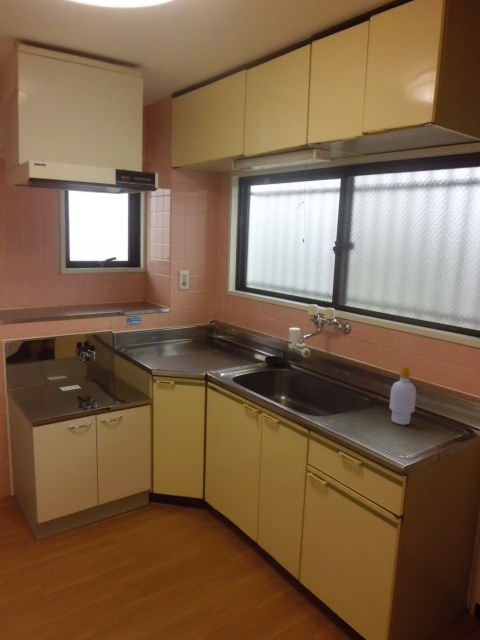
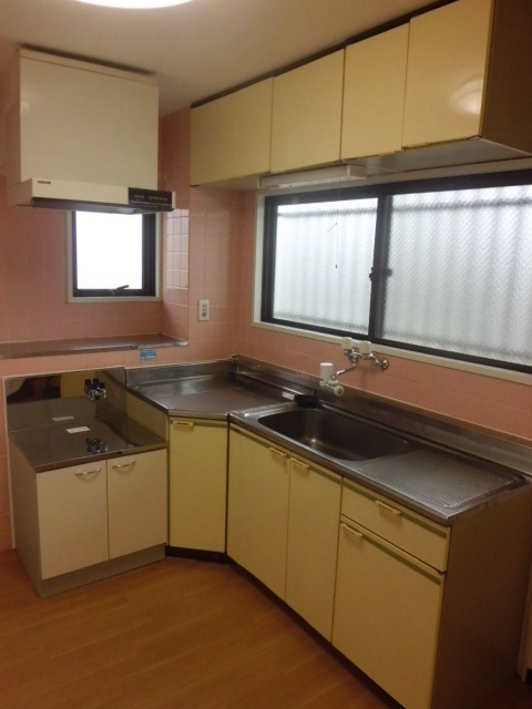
- soap bottle (403, 394)
